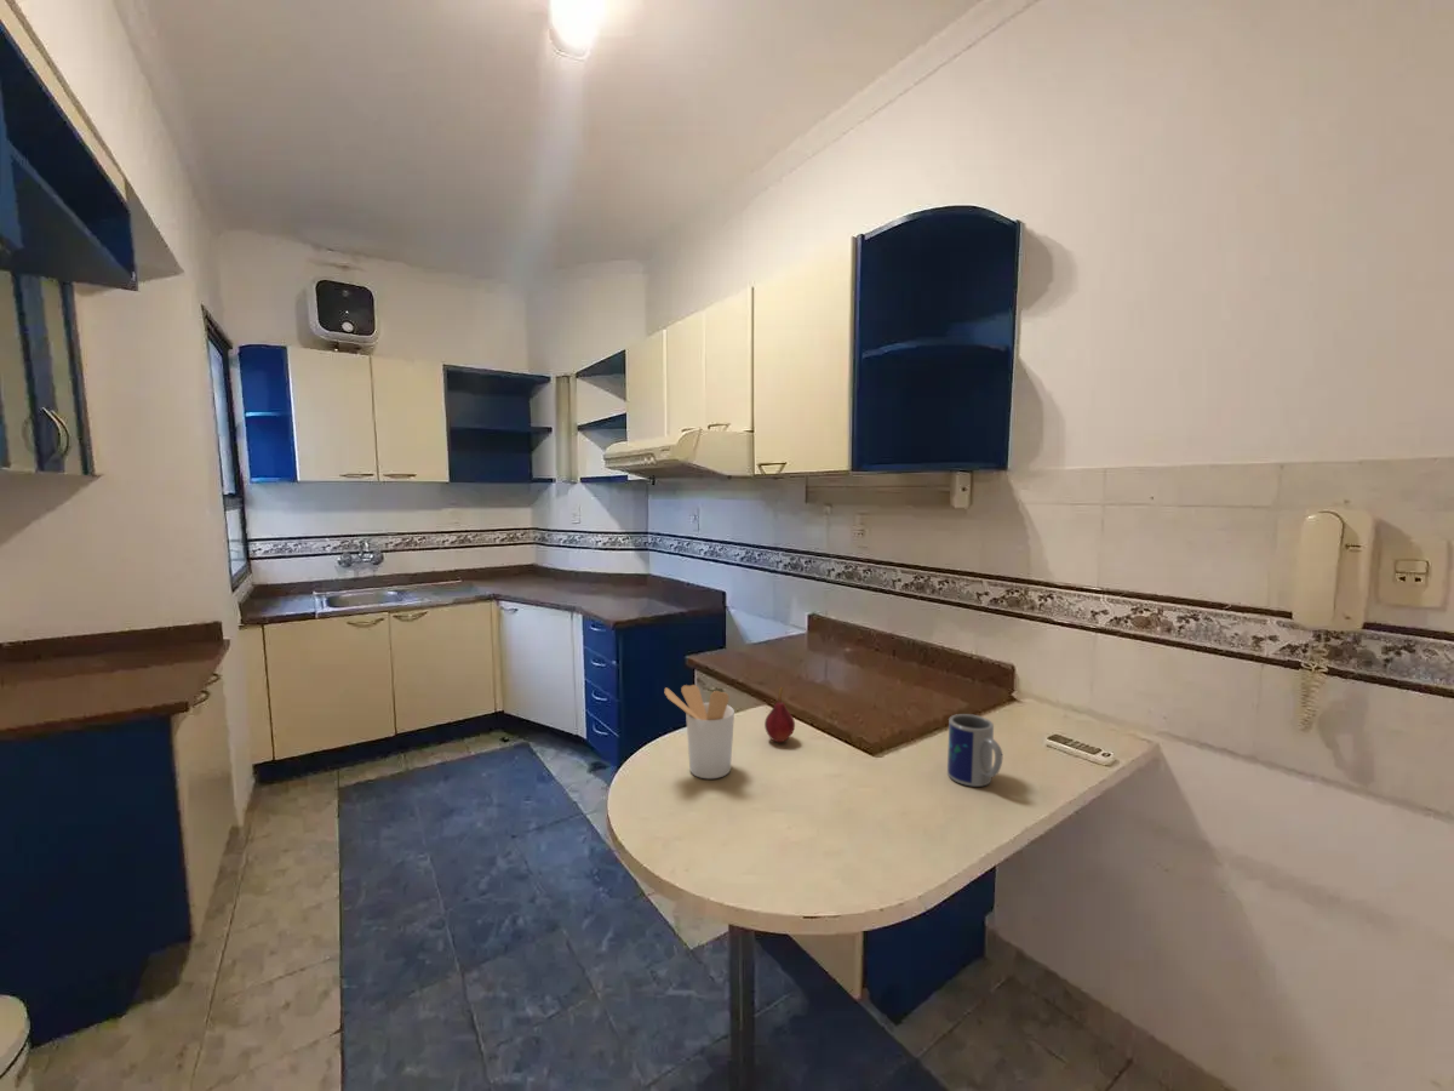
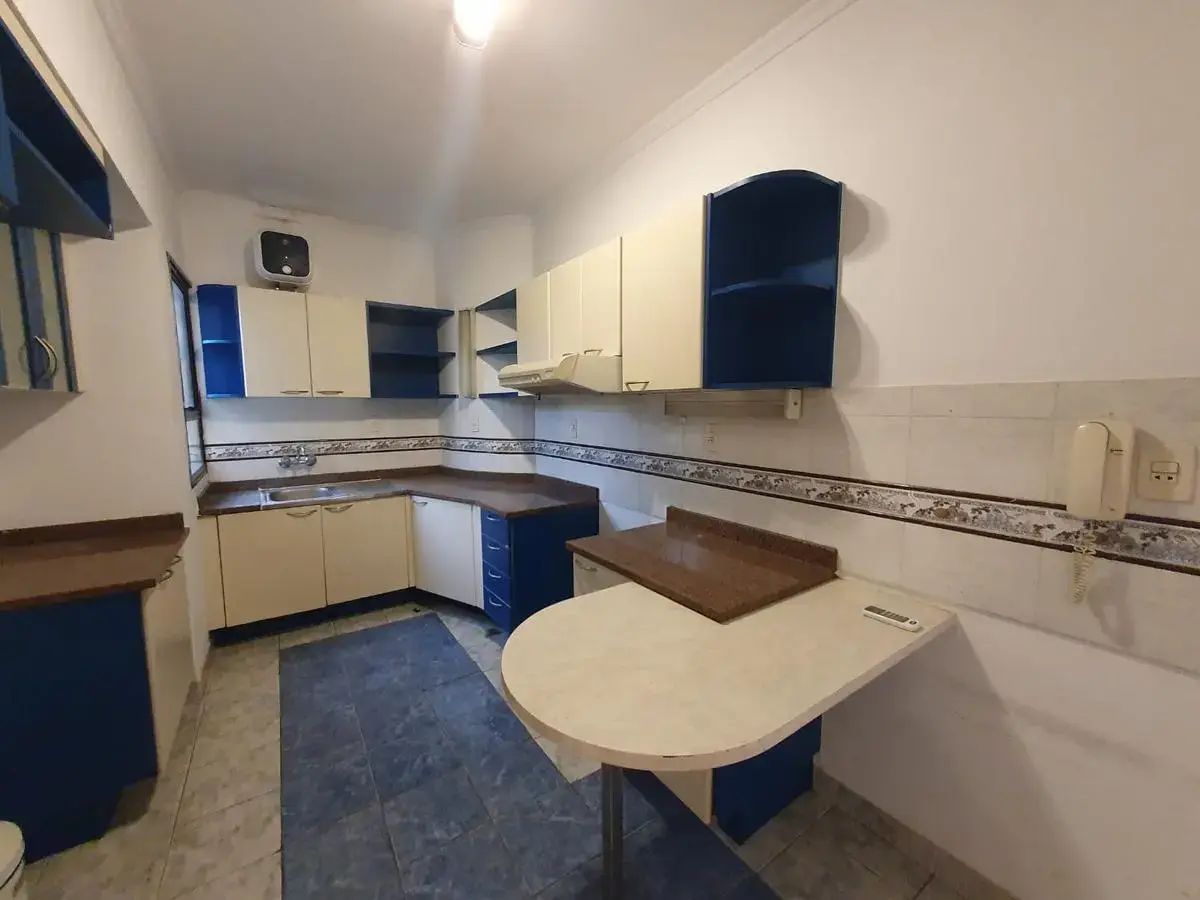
- fruit (779, 714)
- utensil holder (698, 727)
- mug (977, 753)
